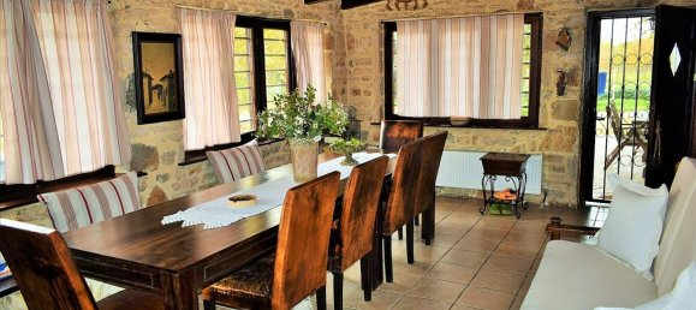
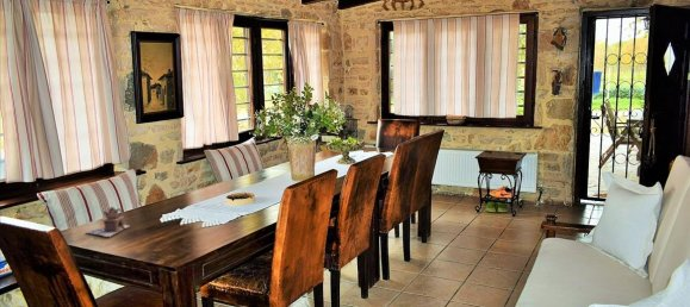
+ teapot (111, 219)
